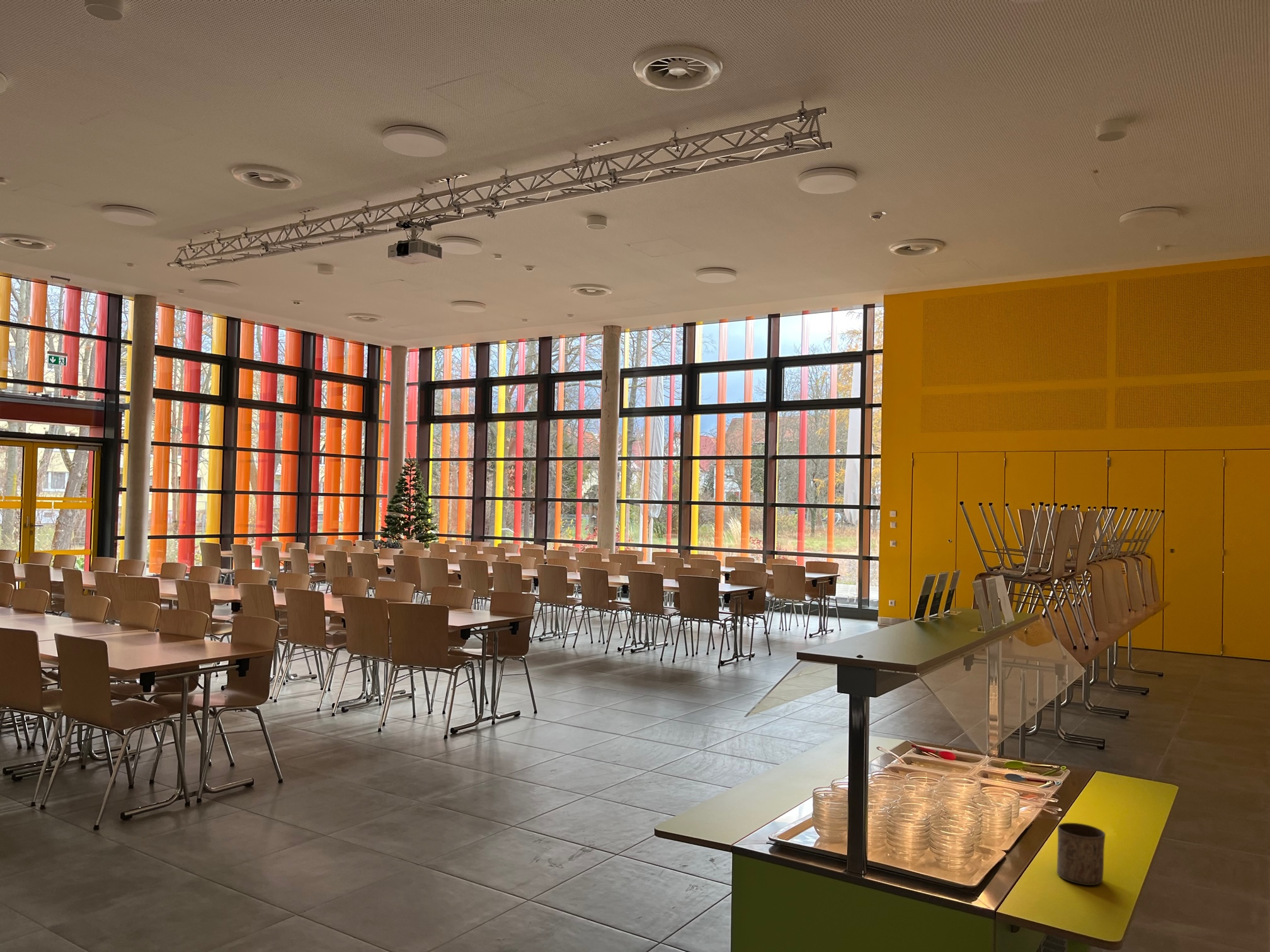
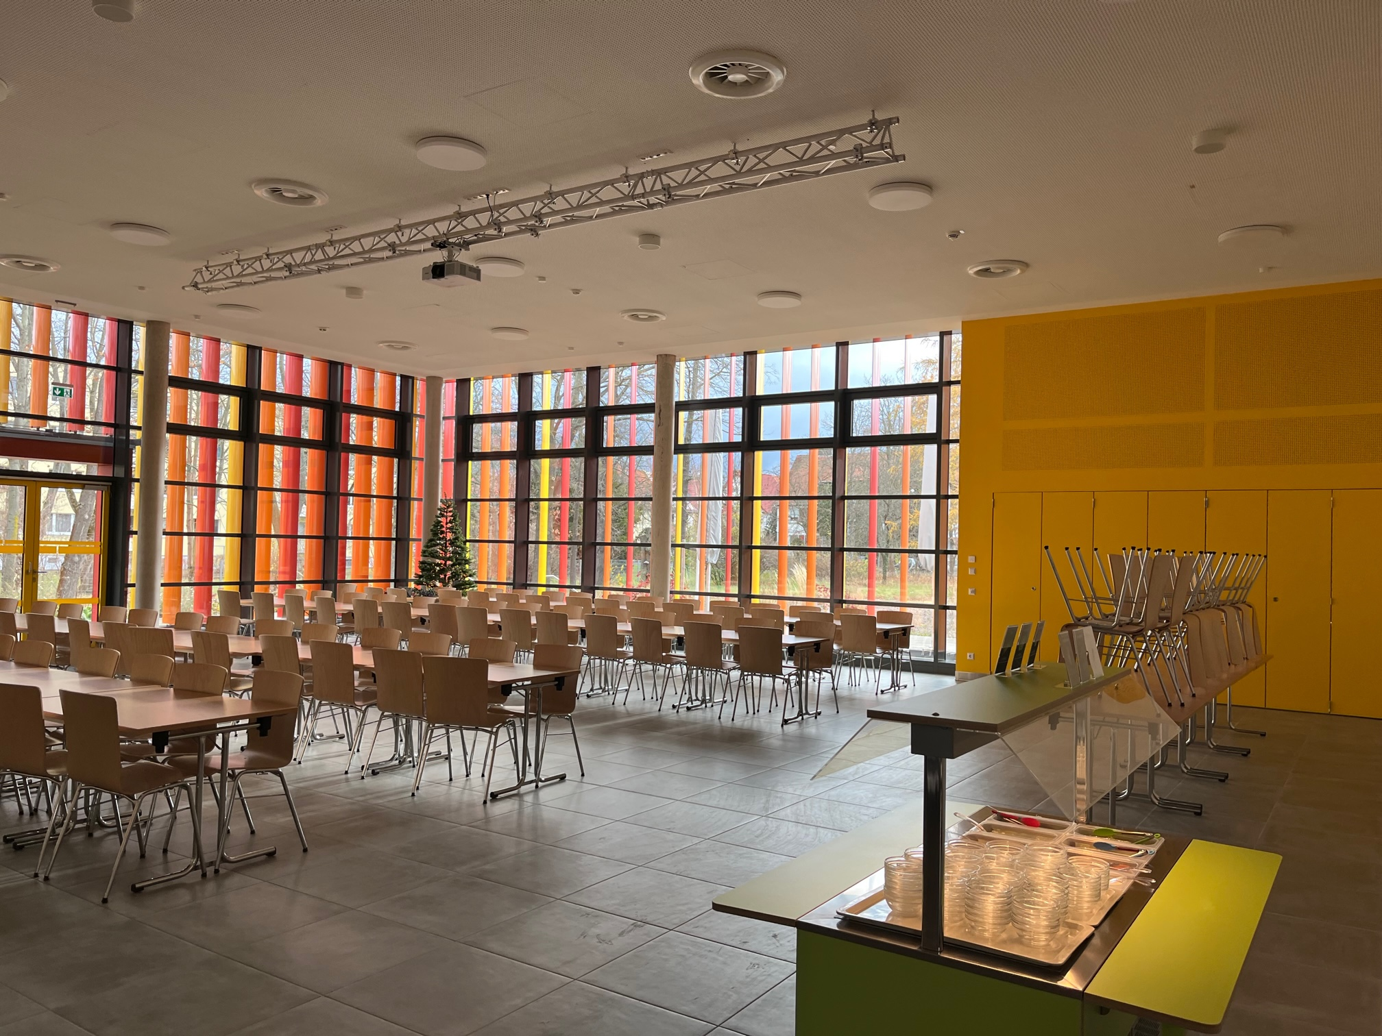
- cup (1080, 854)
